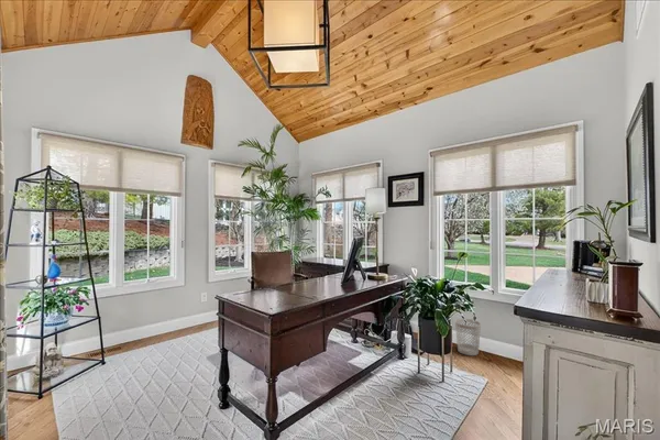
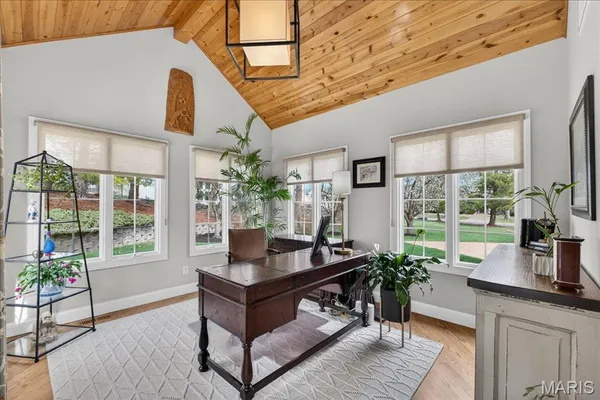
- wastebasket (468, 336)
